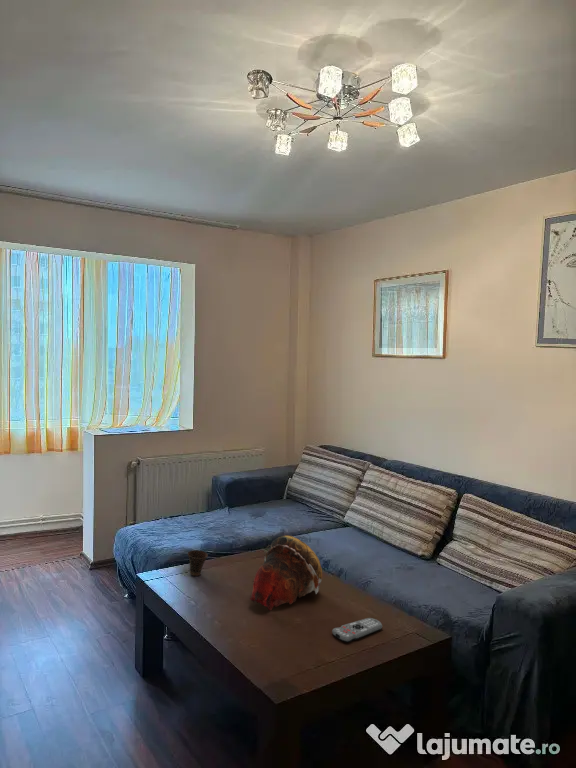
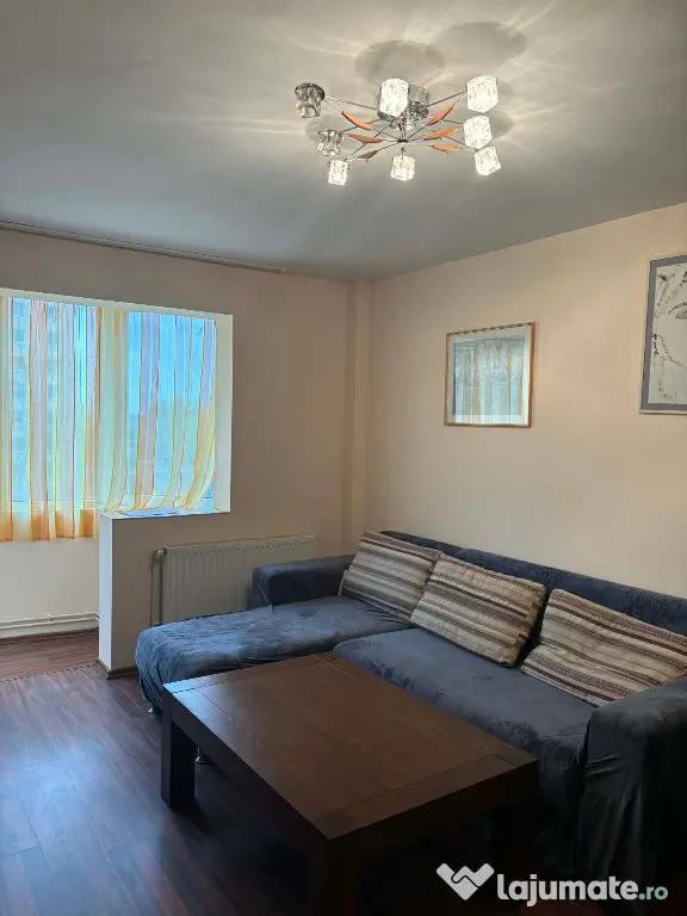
- remote control (358, 629)
- cup (197, 563)
- decorative bowl (281, 569)
